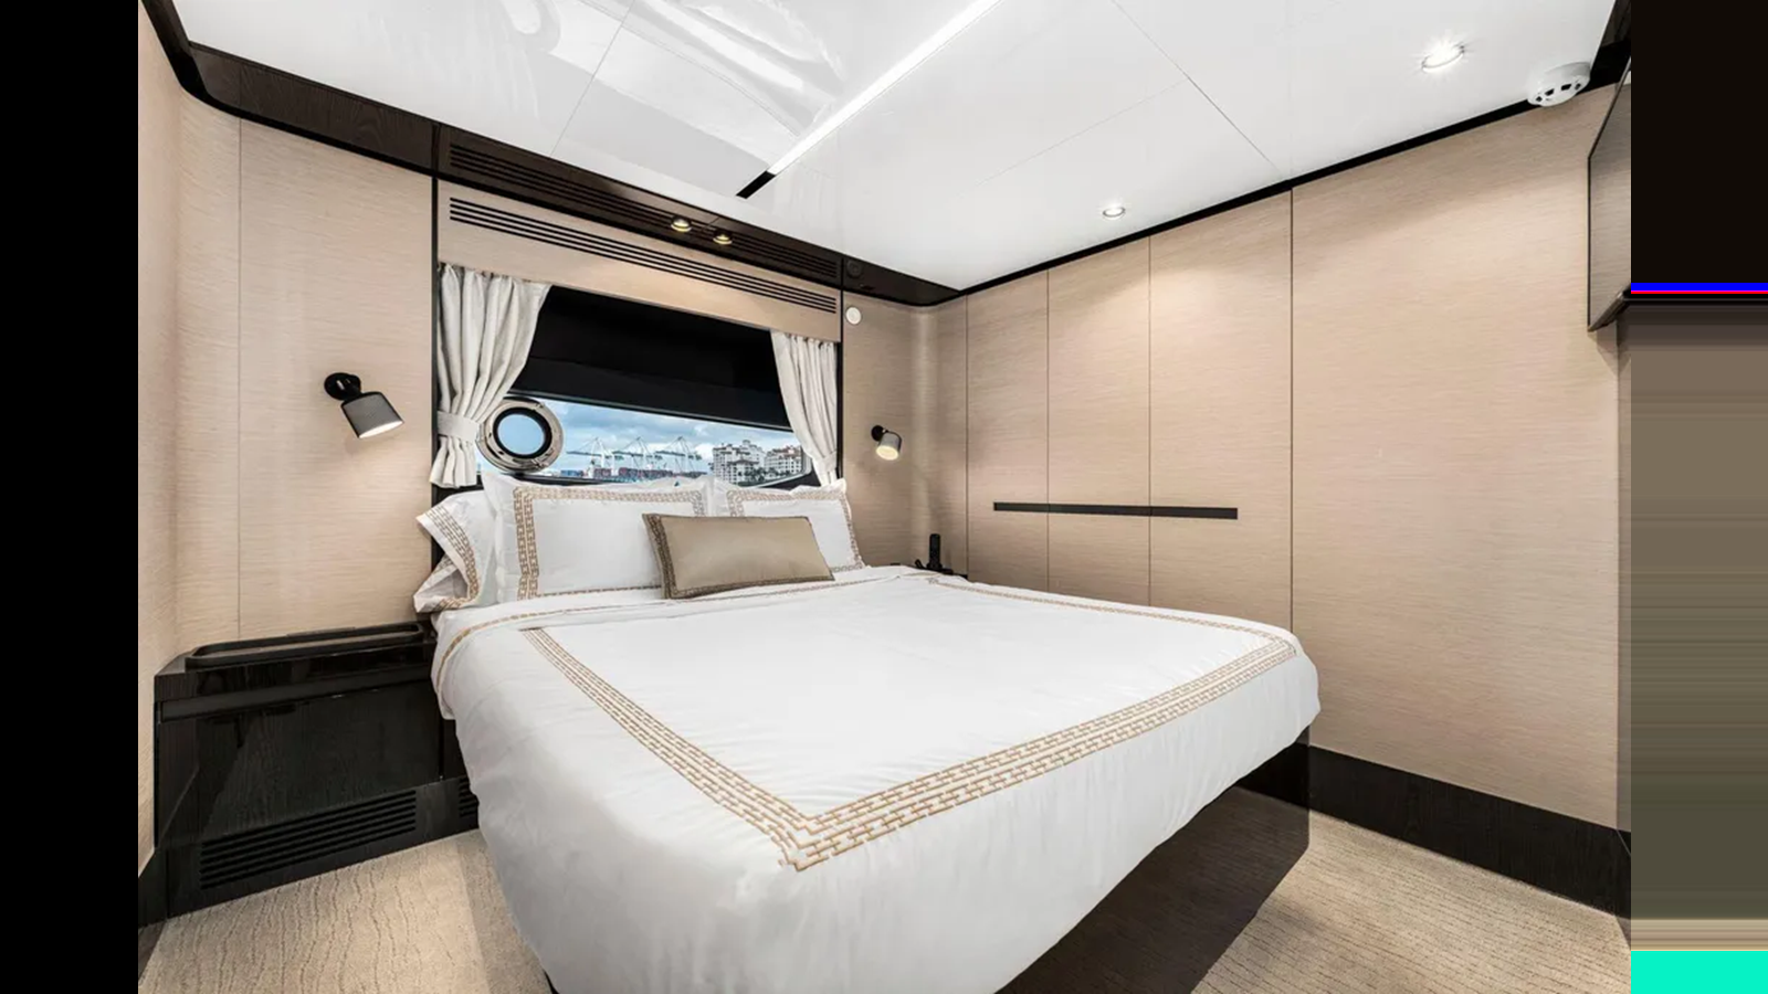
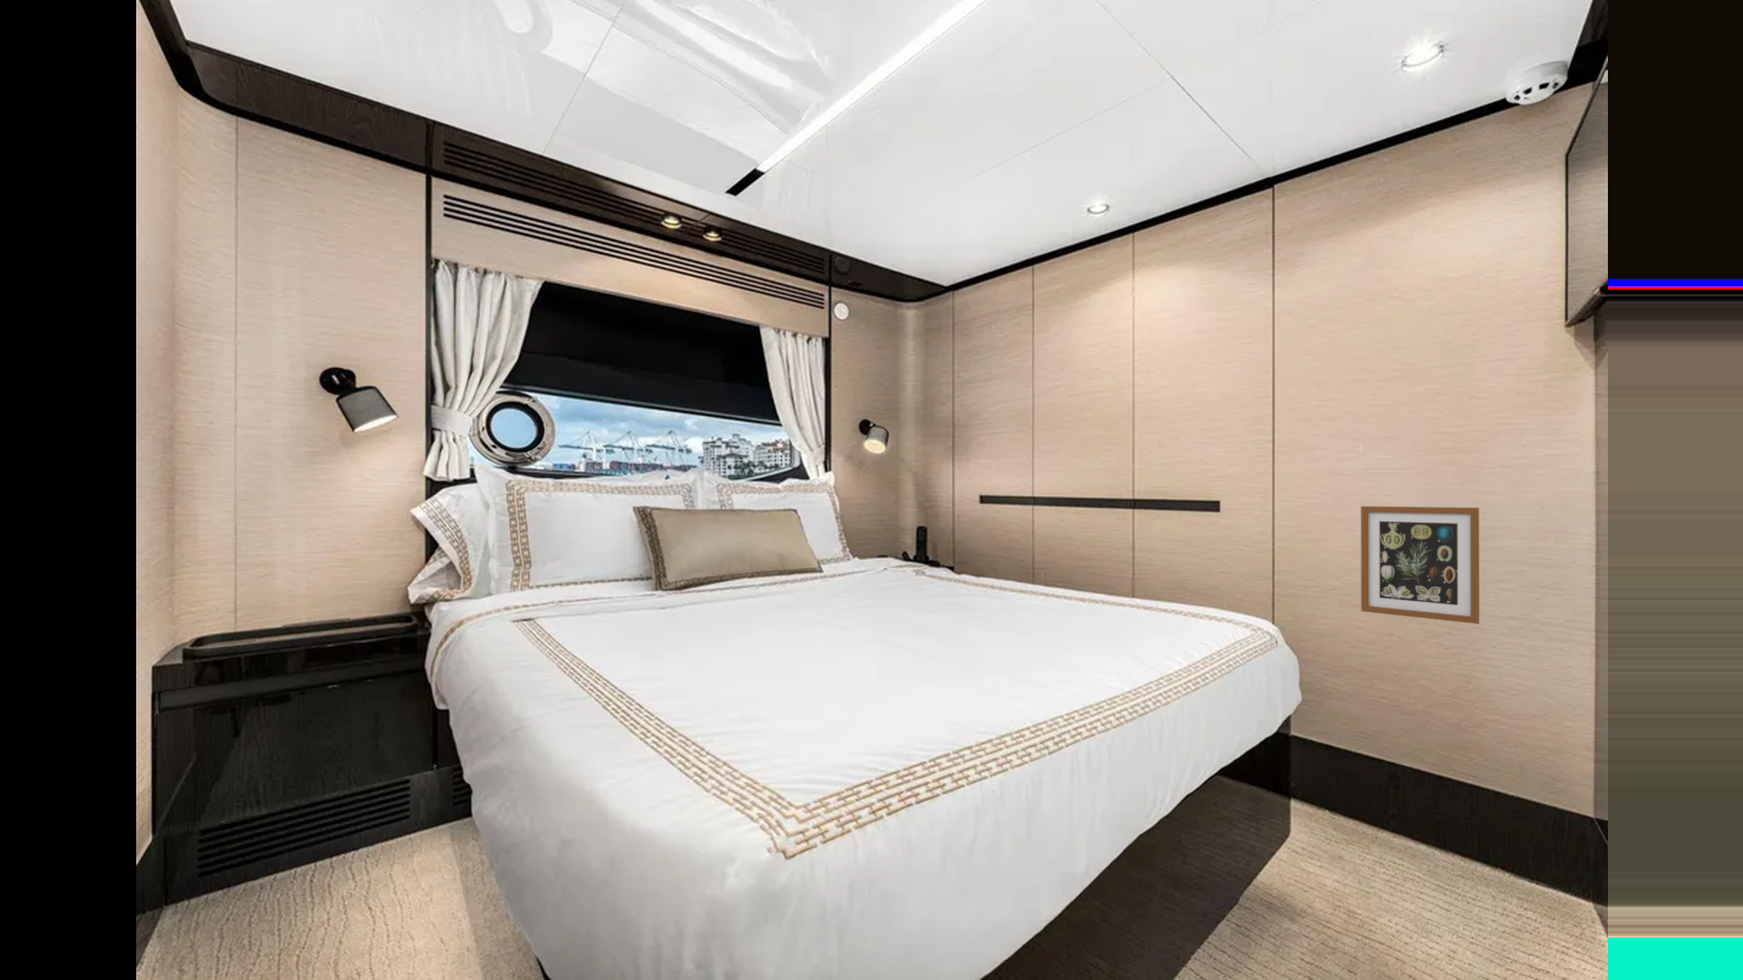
+ wall art (1416, 562)
